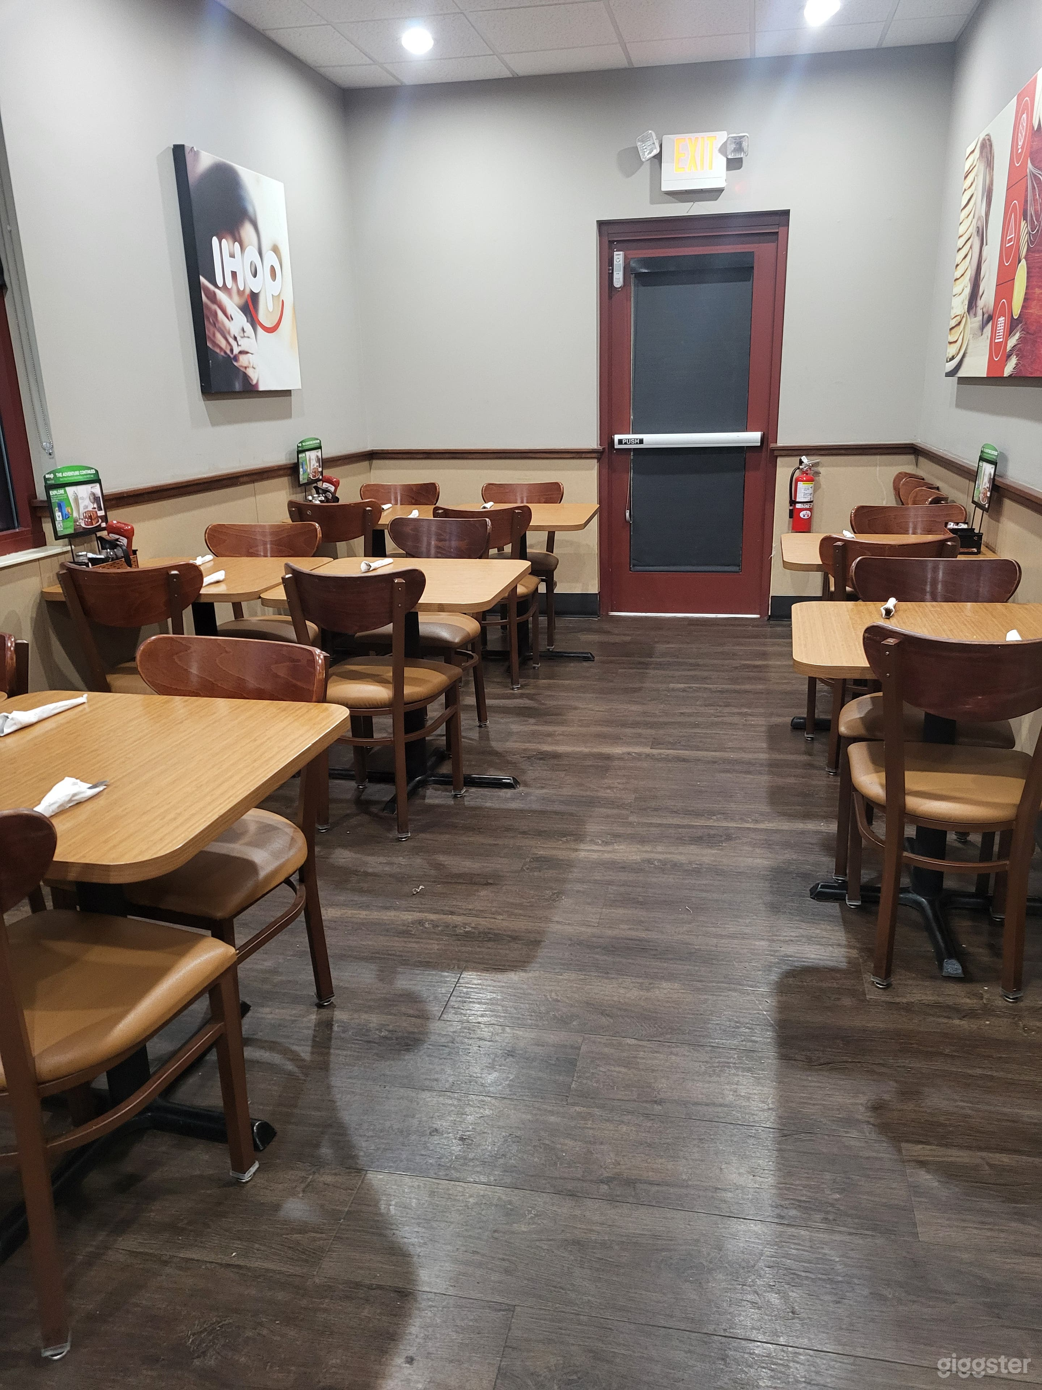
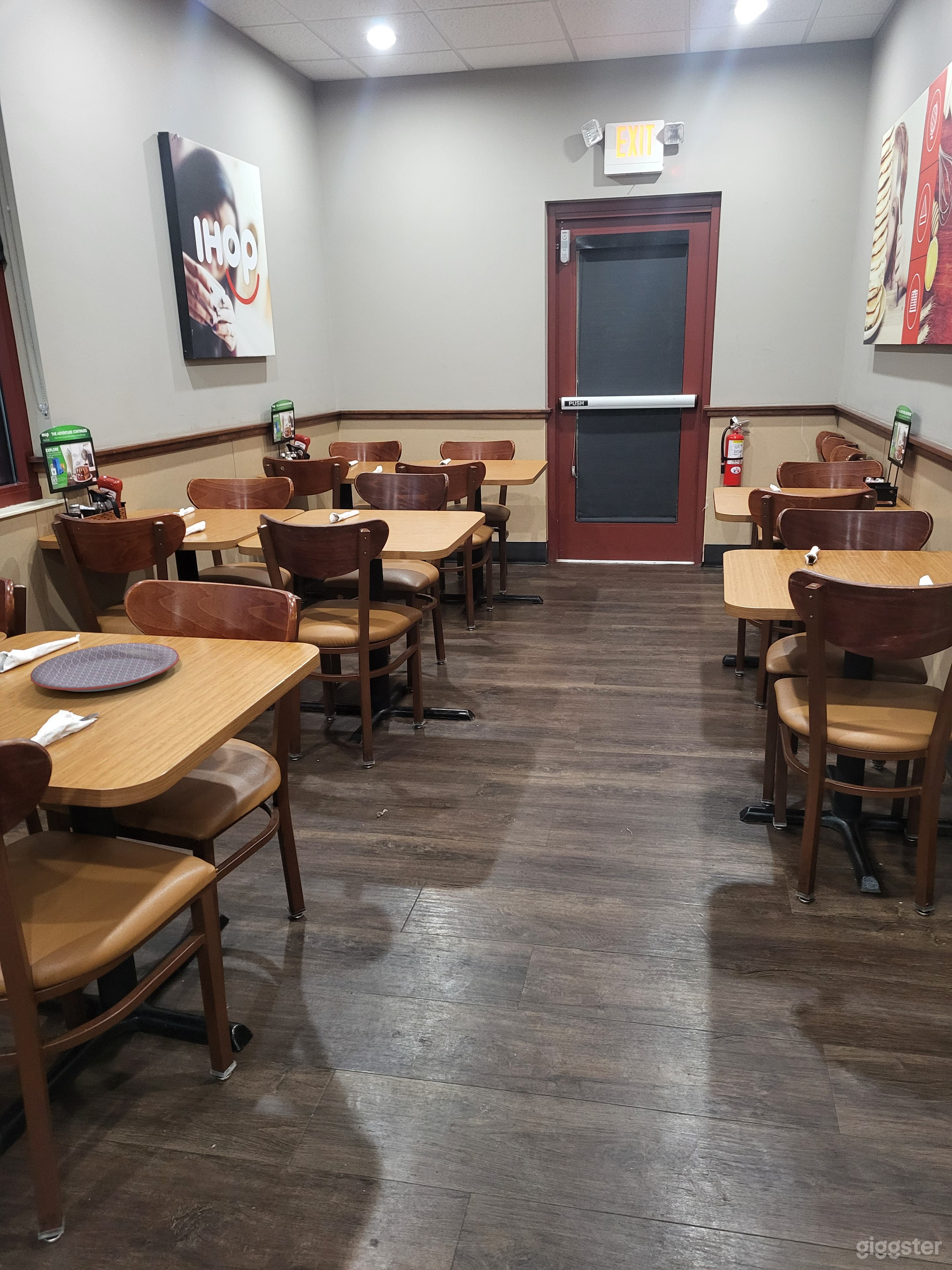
+ plate (107, 669)
